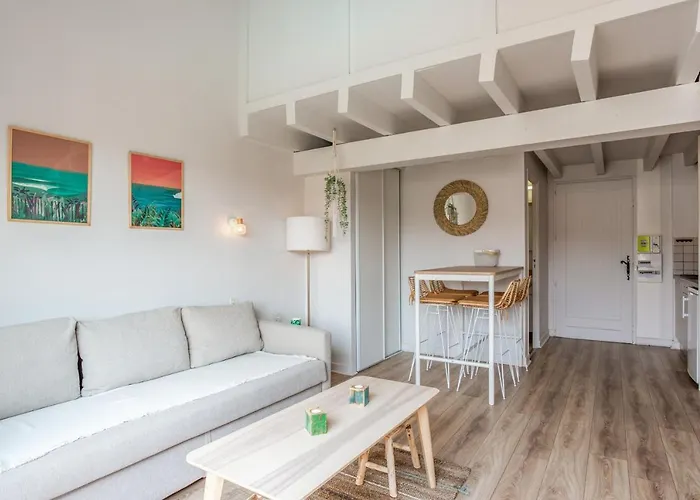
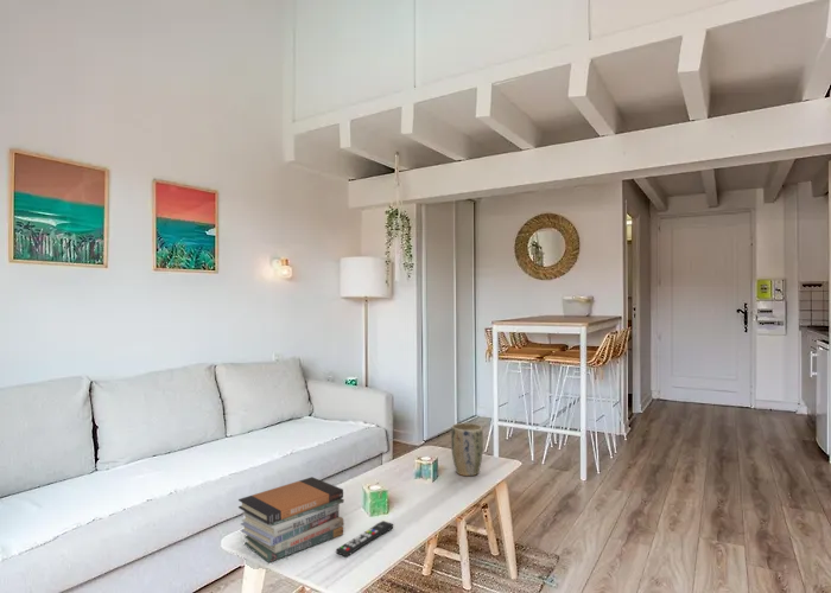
+ remote control (366, 536)
+ book stack (292, 516)
+ plant pot (467, 448)
